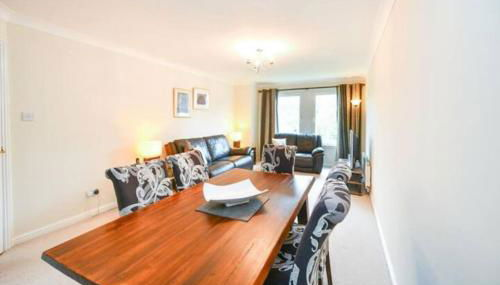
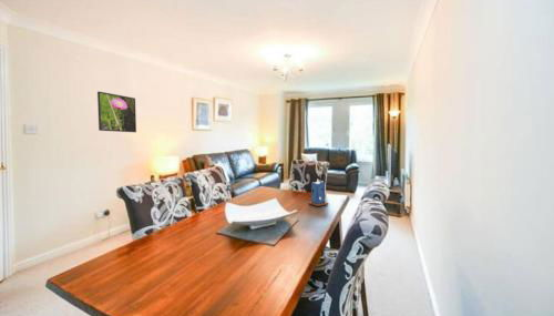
+ candle (318, 191)
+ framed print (117, 113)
